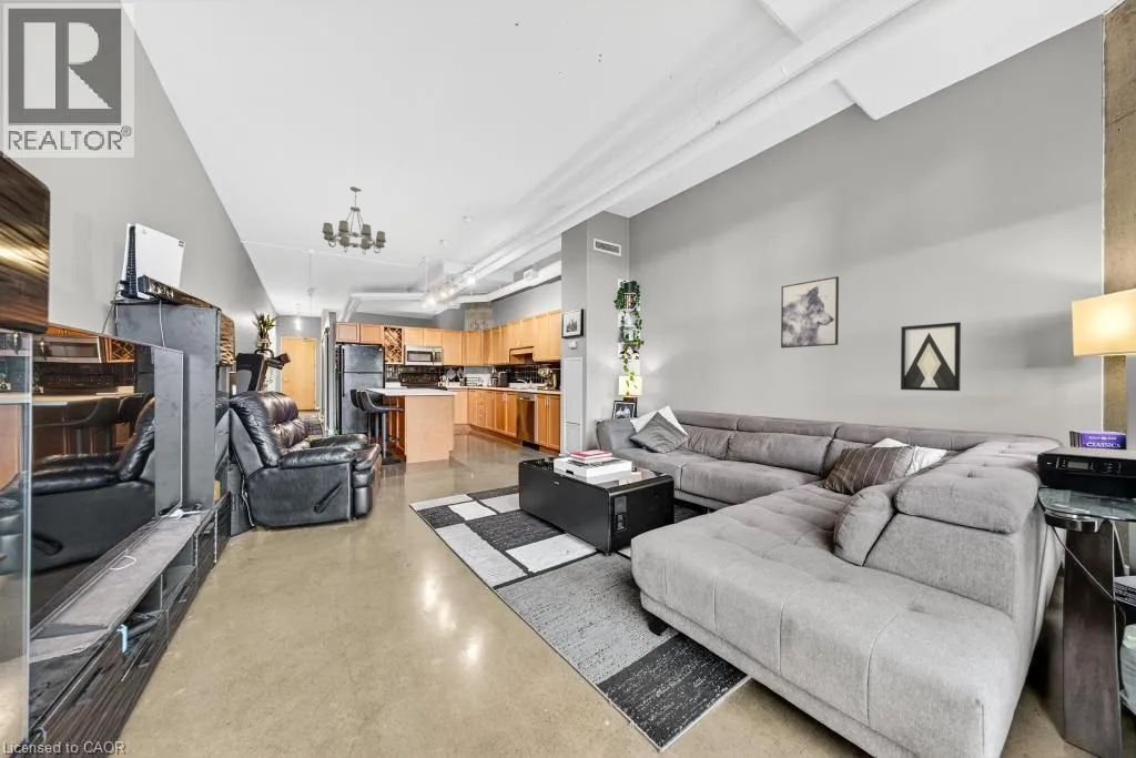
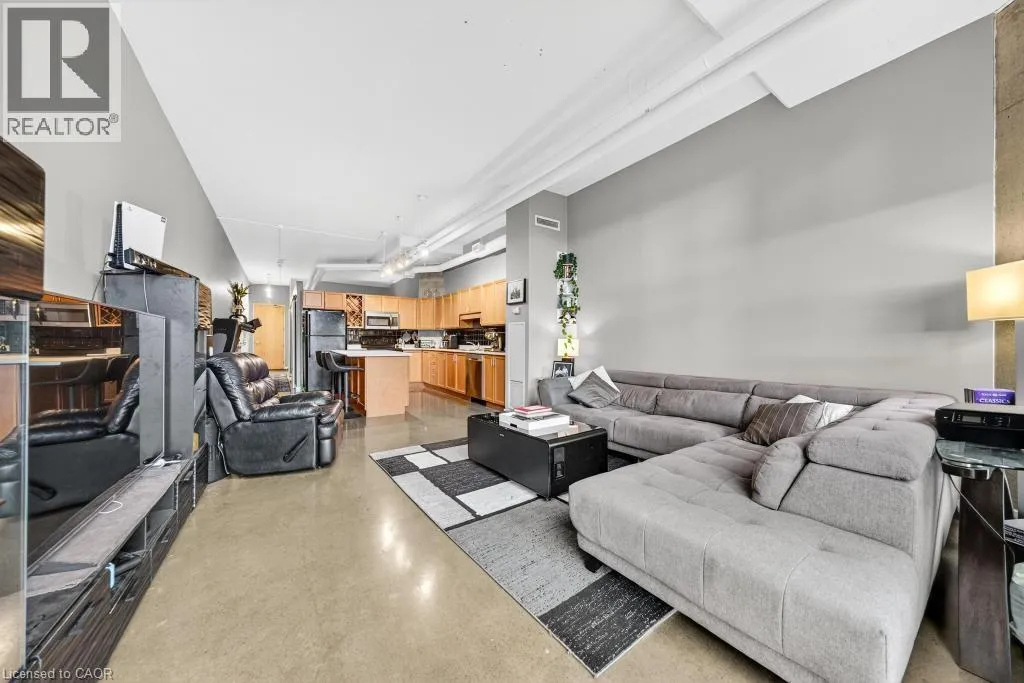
- wall art (808, 314)
- wall art (929, 357)
- chandelier (353, 216)
